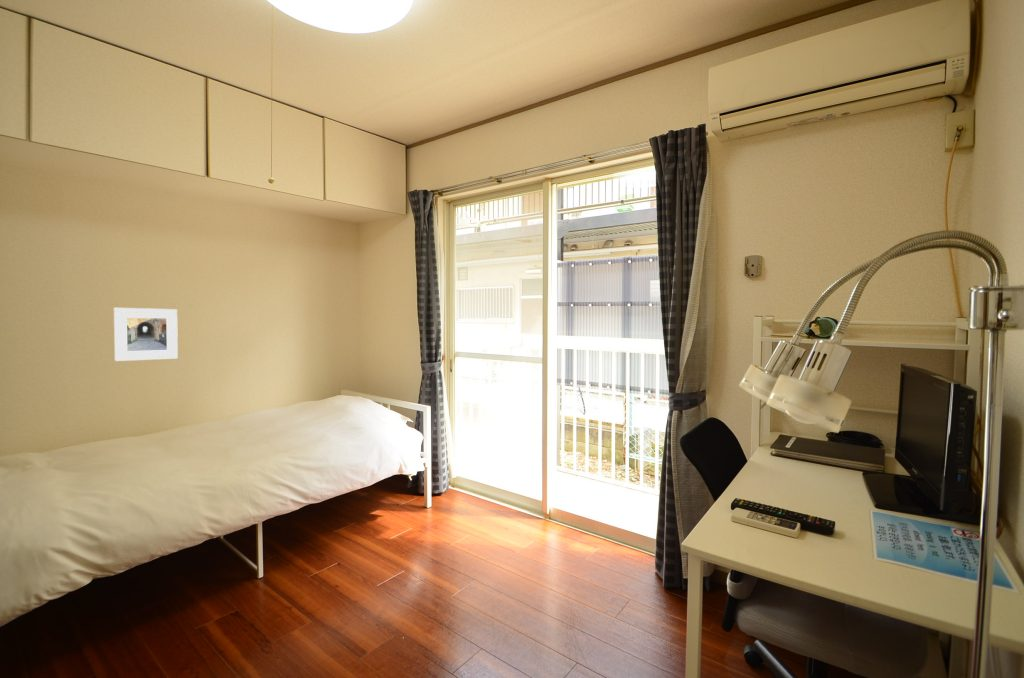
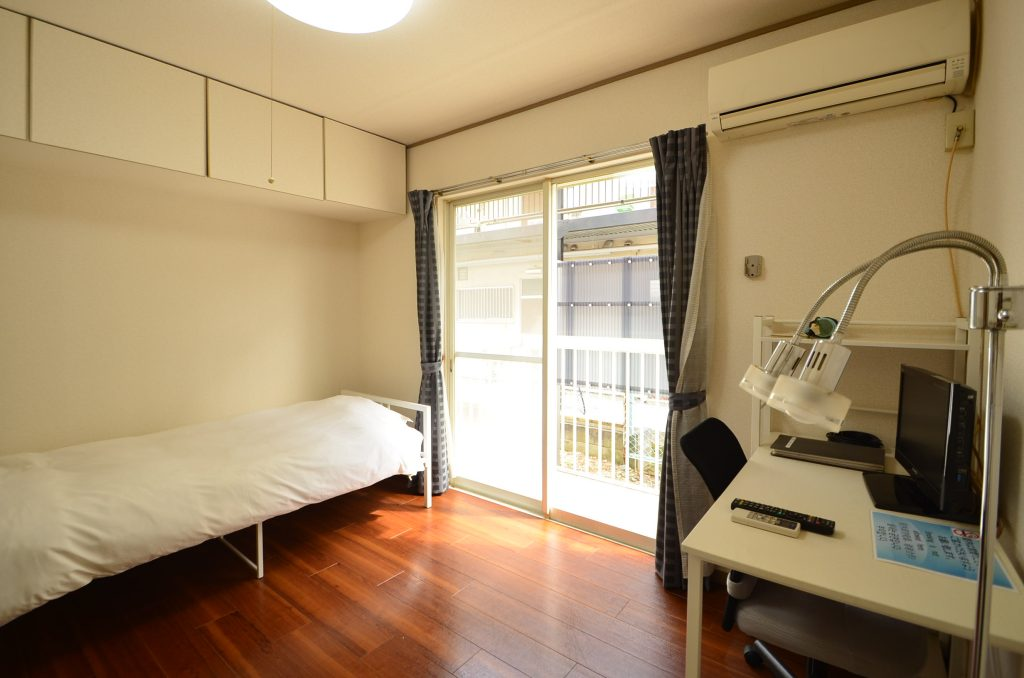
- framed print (147, 334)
